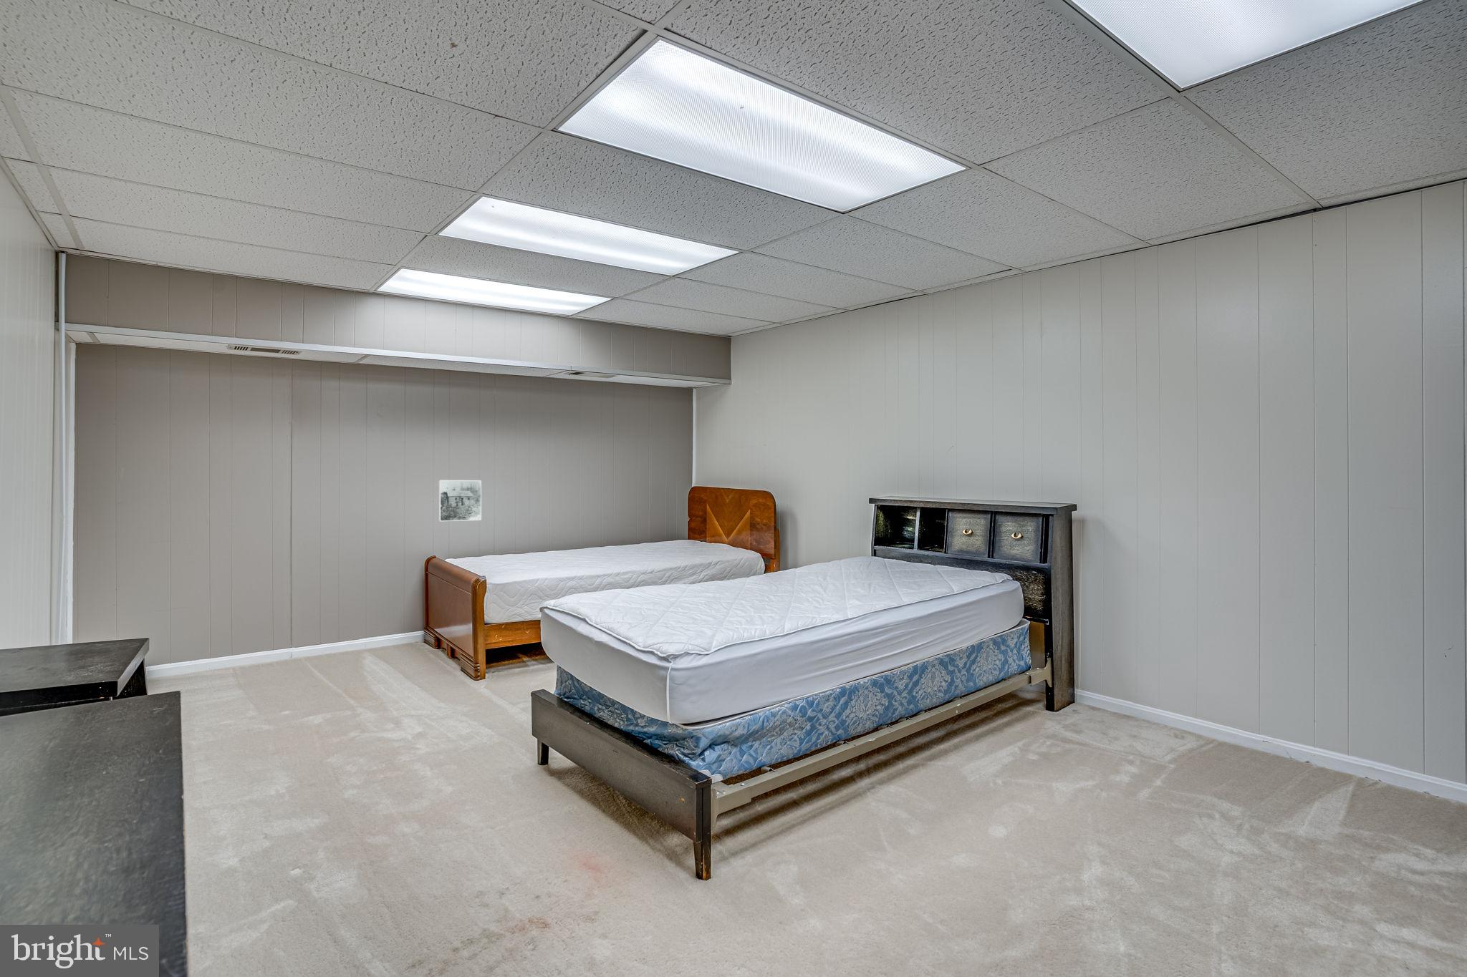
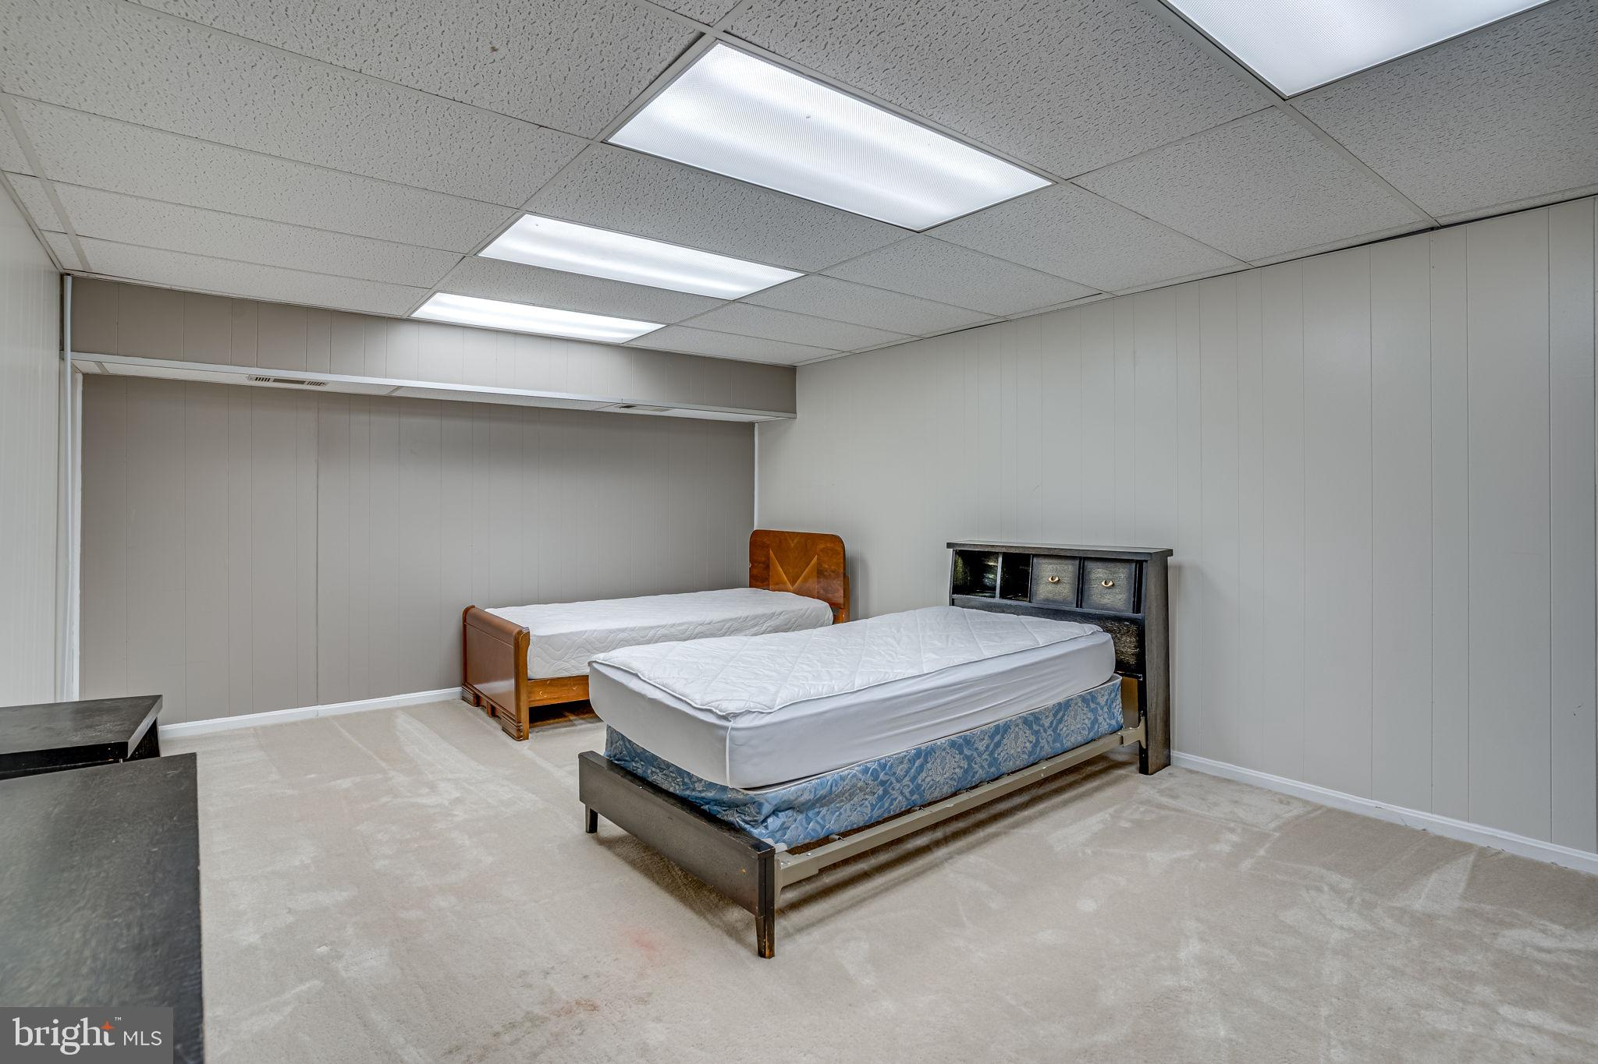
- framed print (460, 500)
